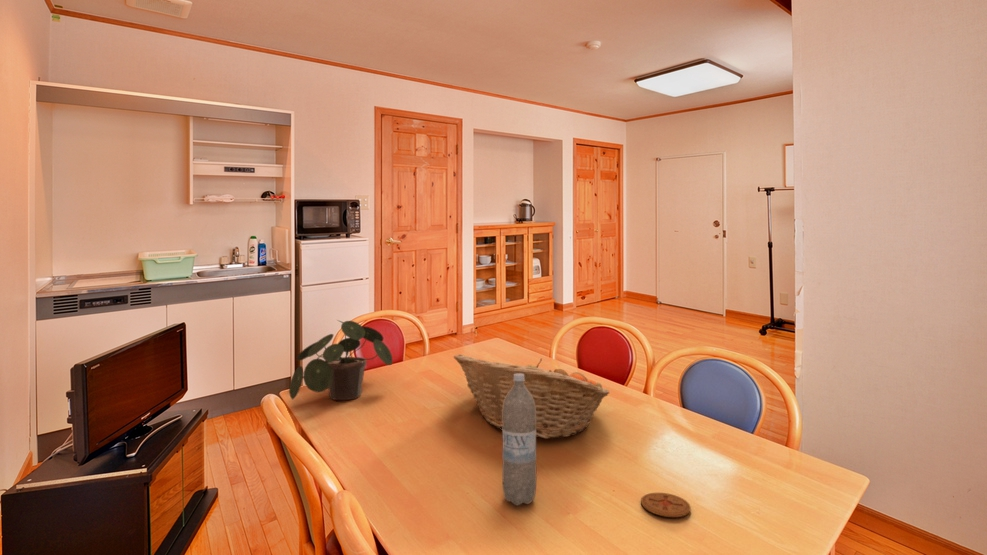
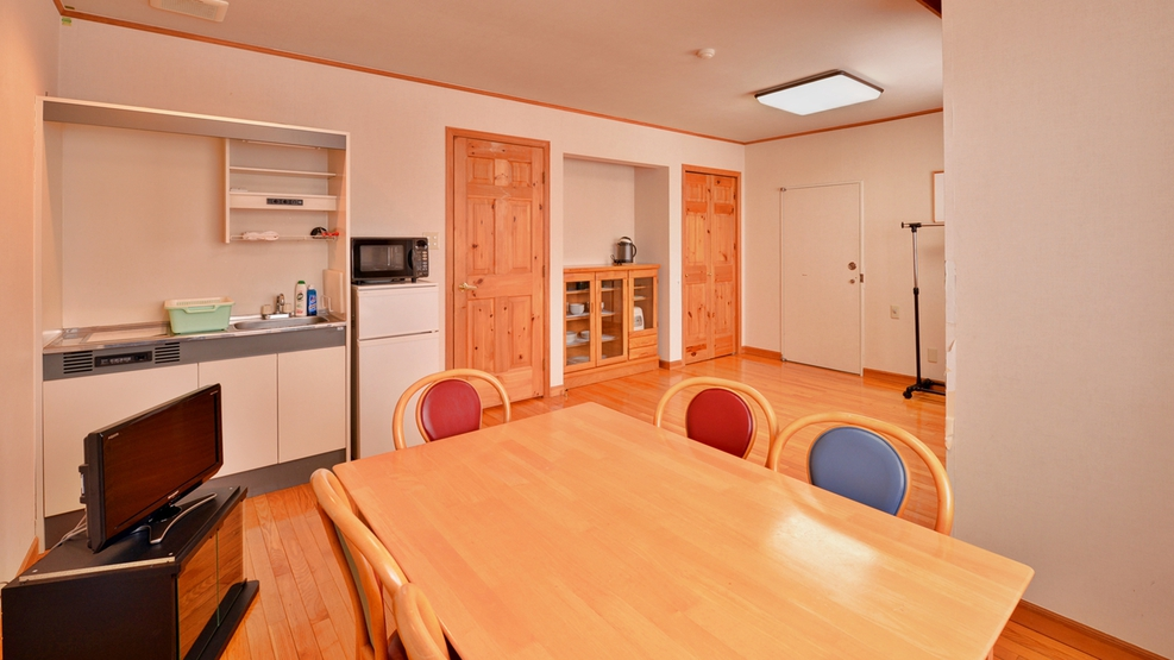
- potted plant (341, 358)
- coaster (665, 504)
- water bottle (519, 438)
- fruit basket (528, 387)
